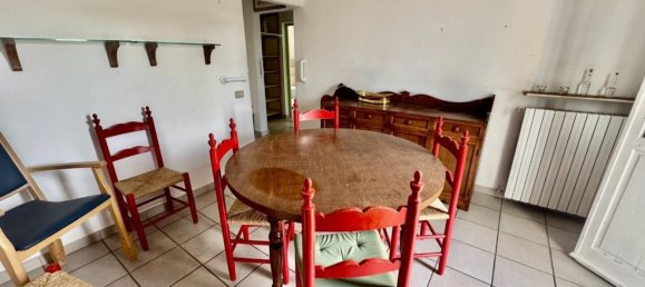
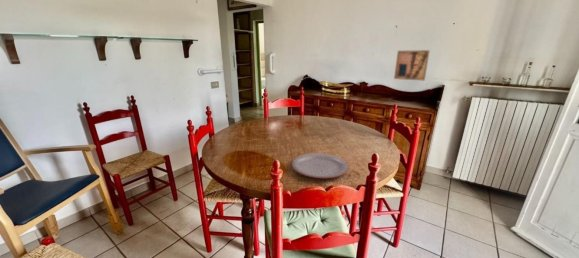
+ plate (319, 165)
+ wall art (411, 65)
